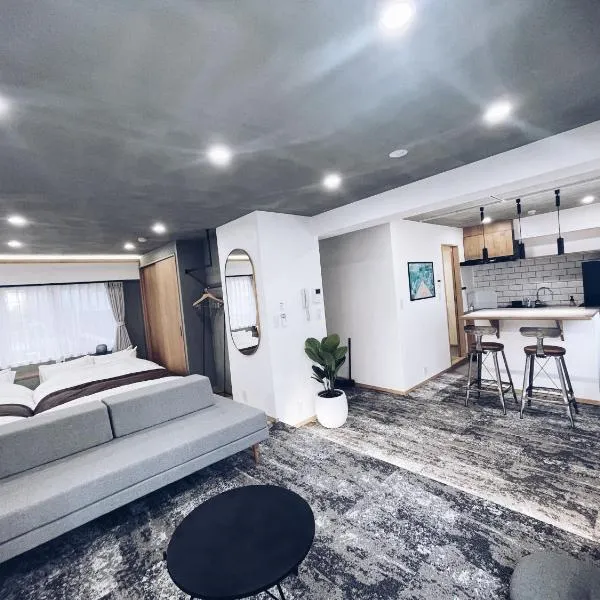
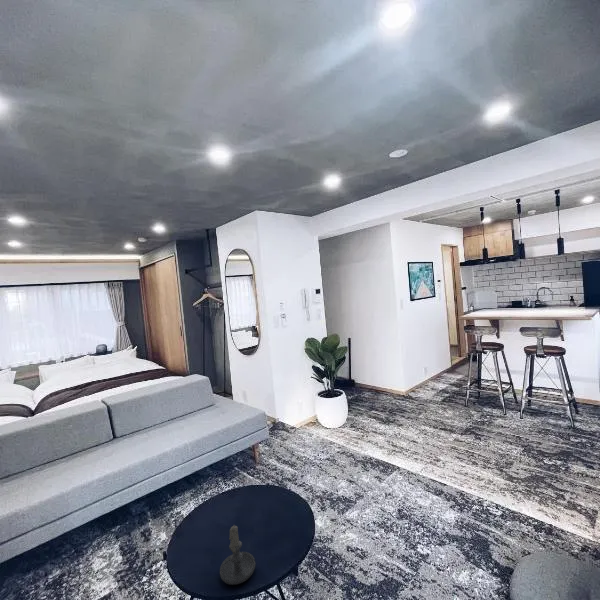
+ candle (235, 548)
